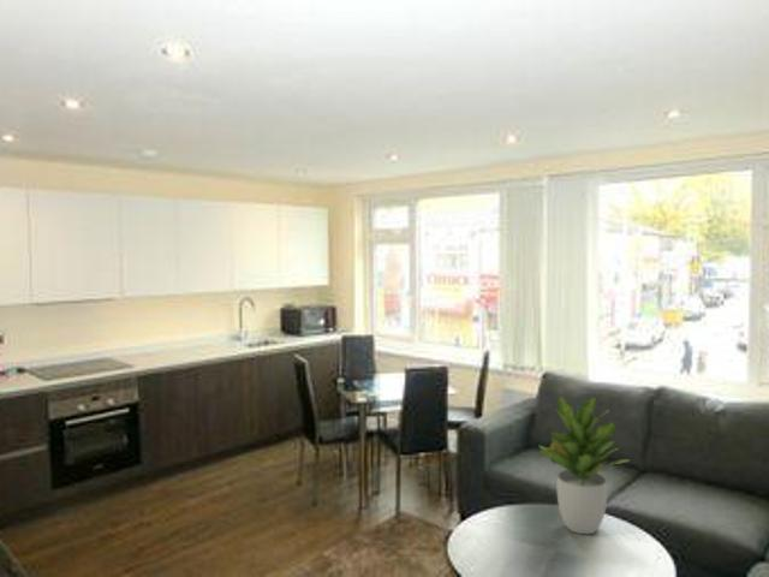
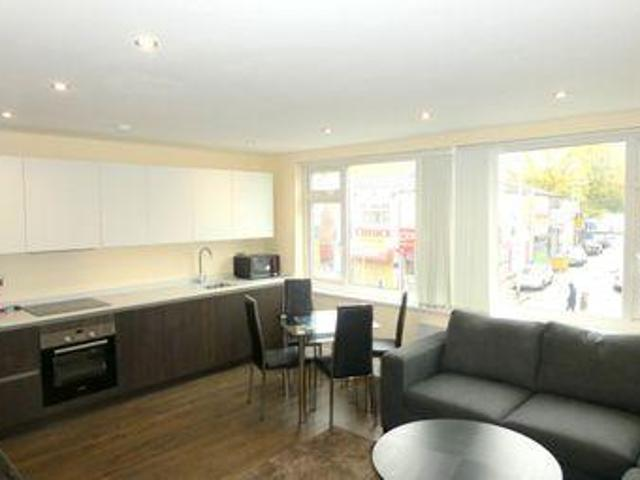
- potted plant (578, 460)
